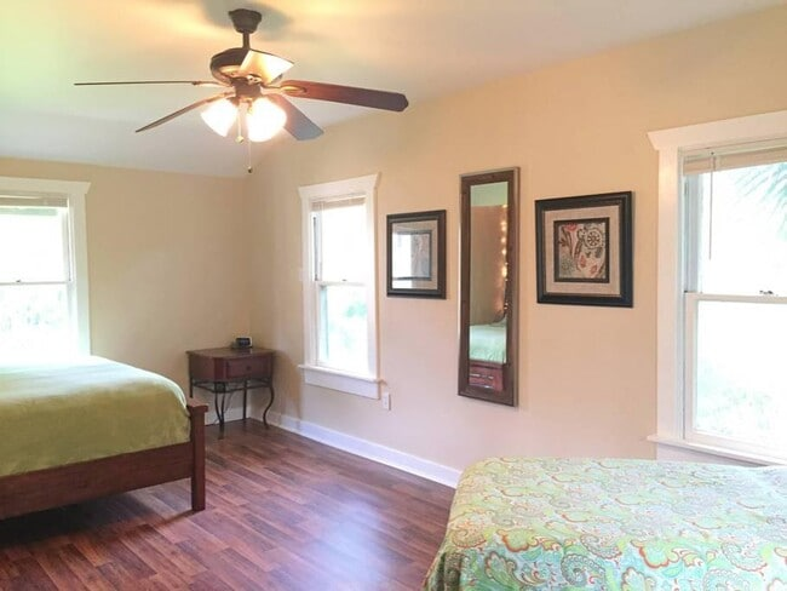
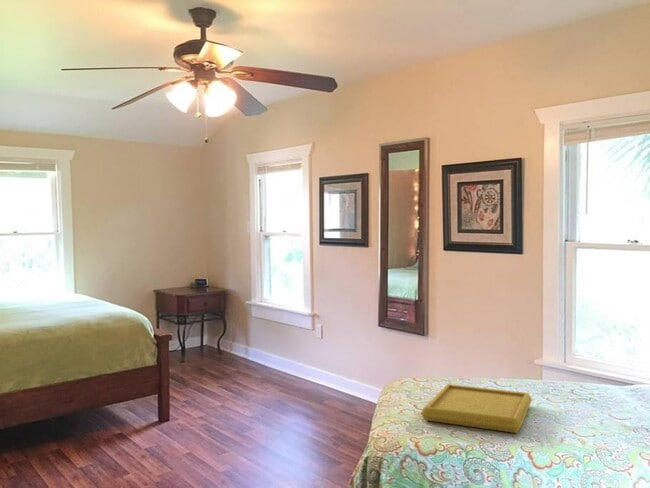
+ serving tray (478, 406)
